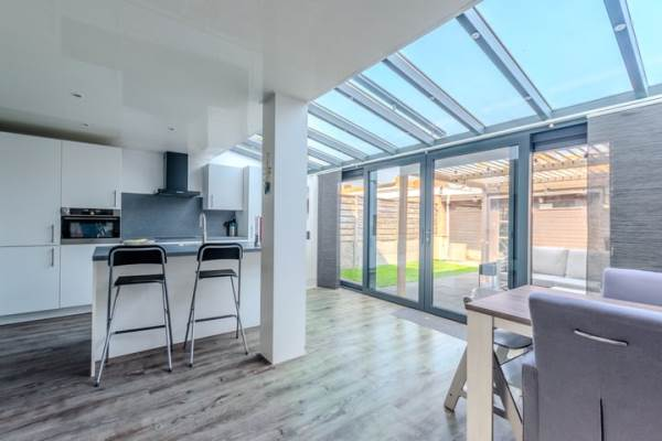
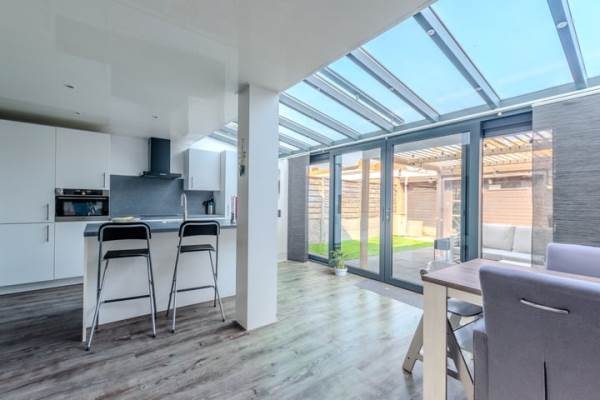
+ potted plant (341, 263)
